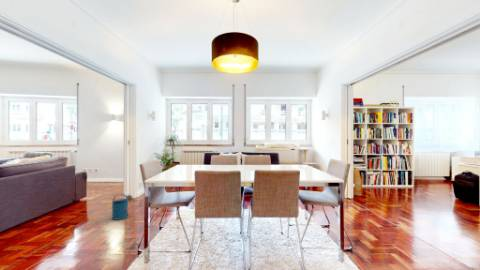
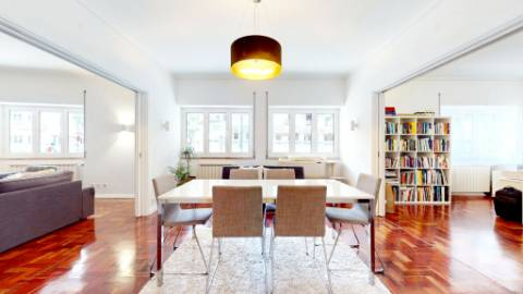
- watering can (123, 204)
